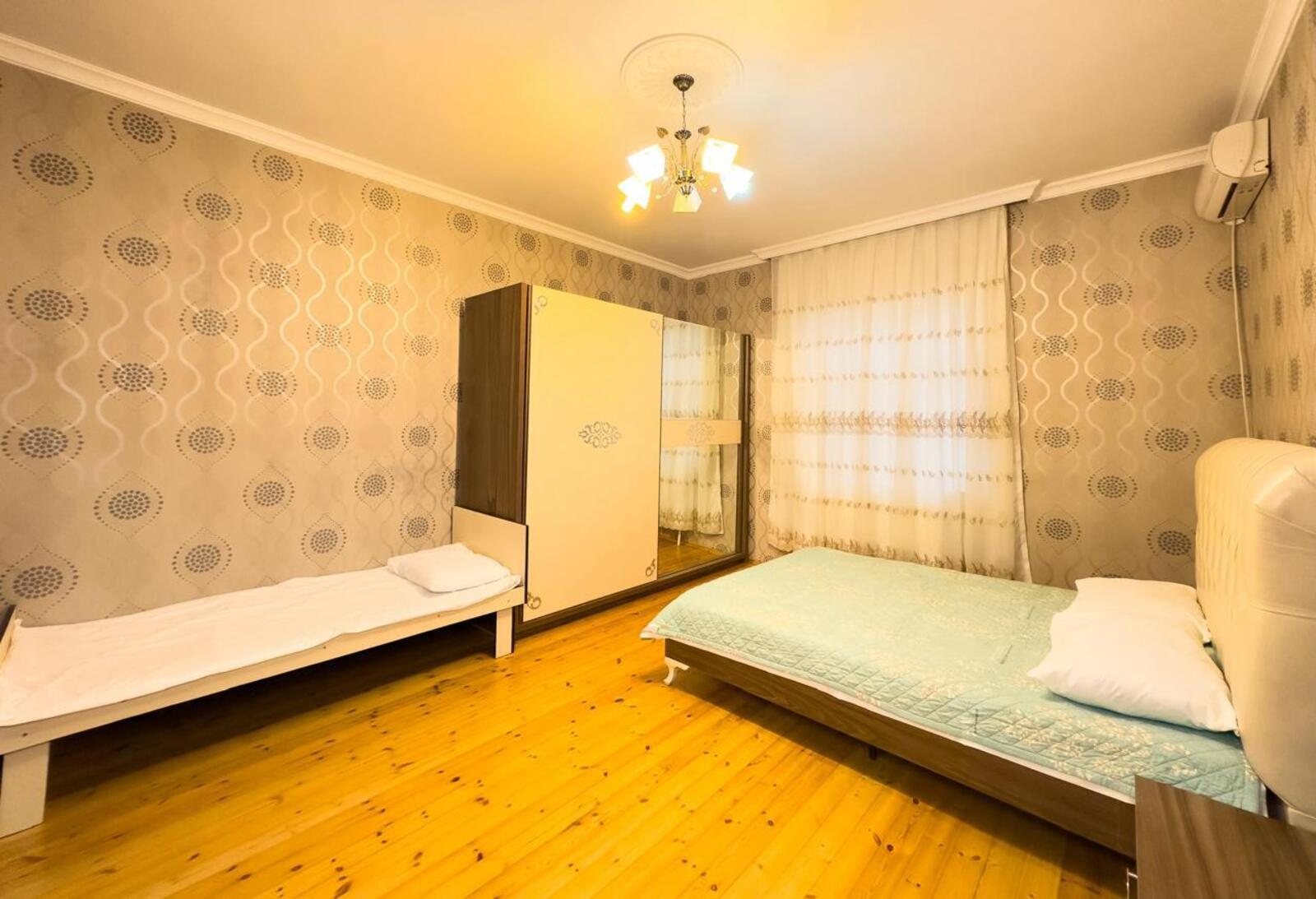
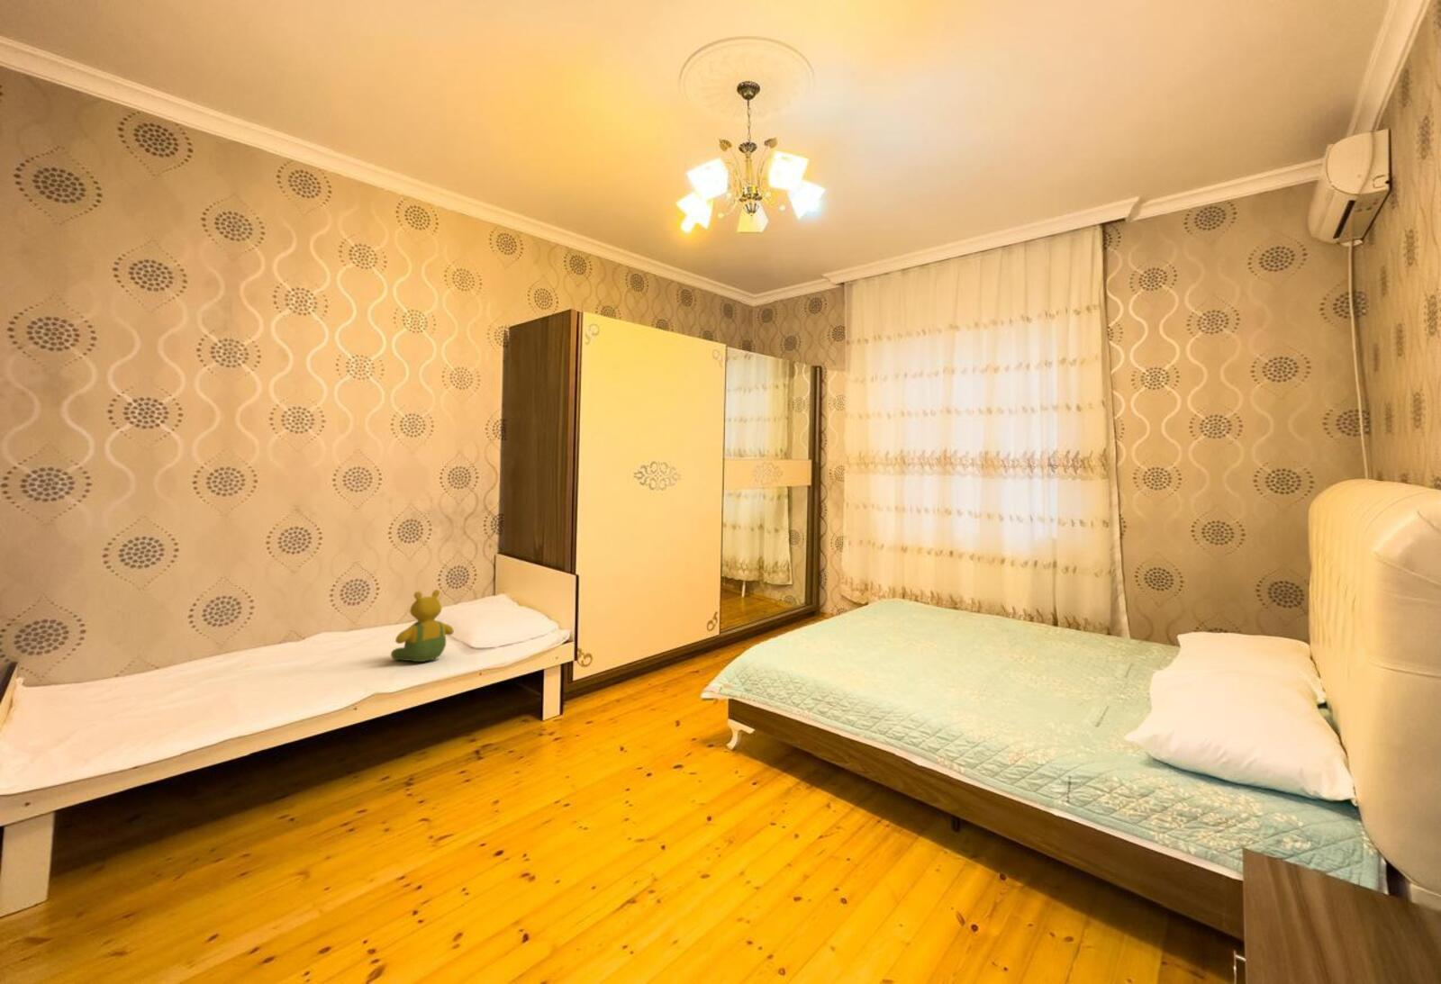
+ teddy bear (419, 624)
